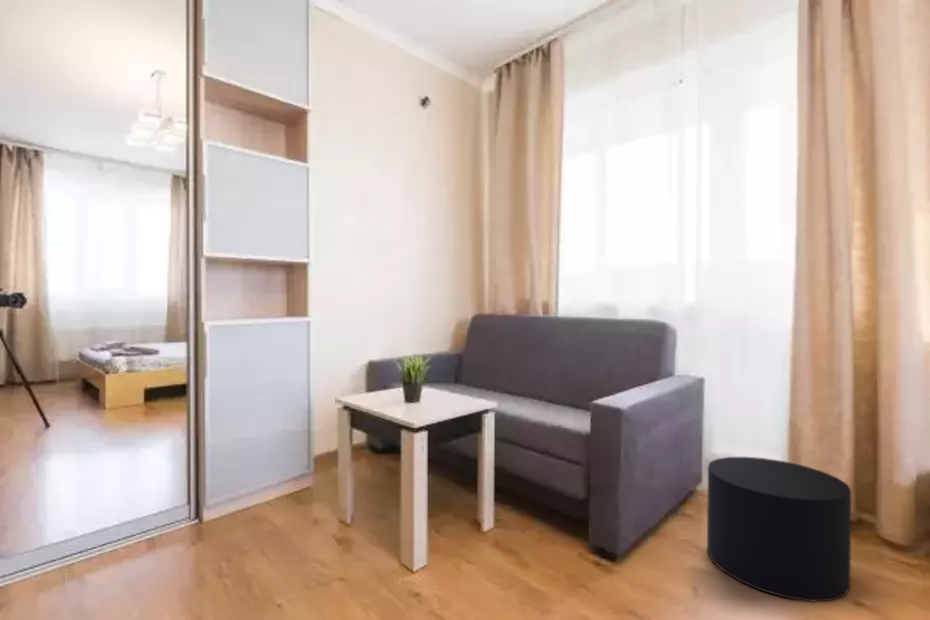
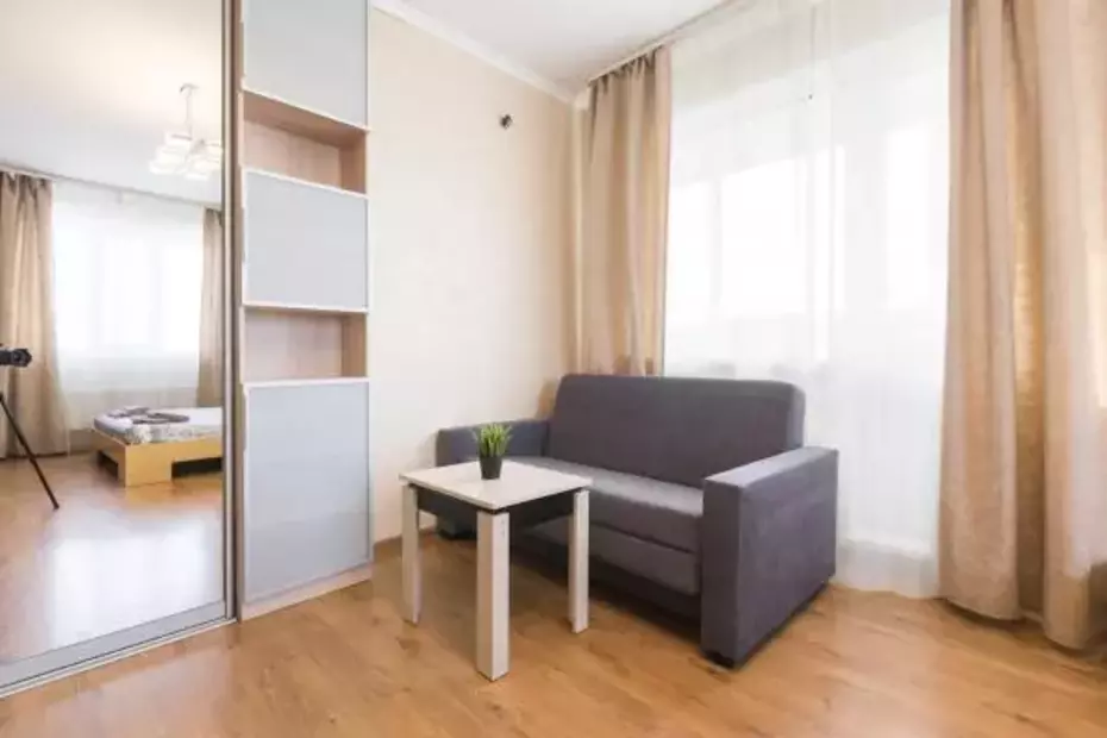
- stool (773, 520)
